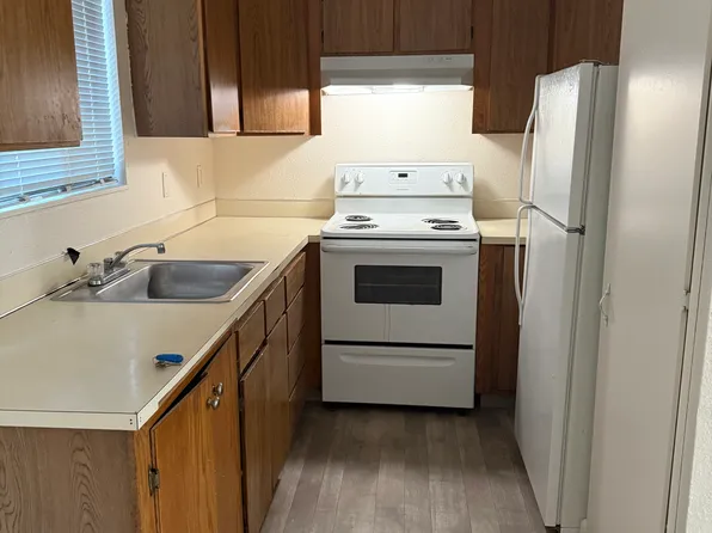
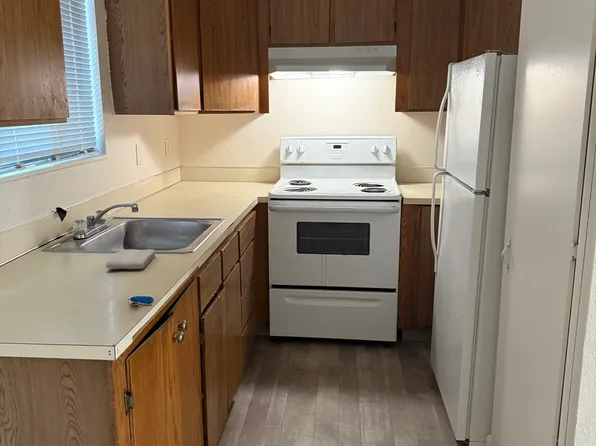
+ washcloth (132, 258)
